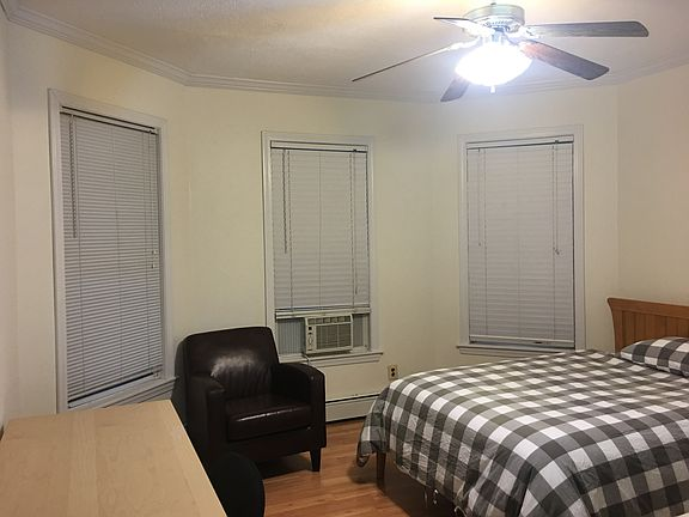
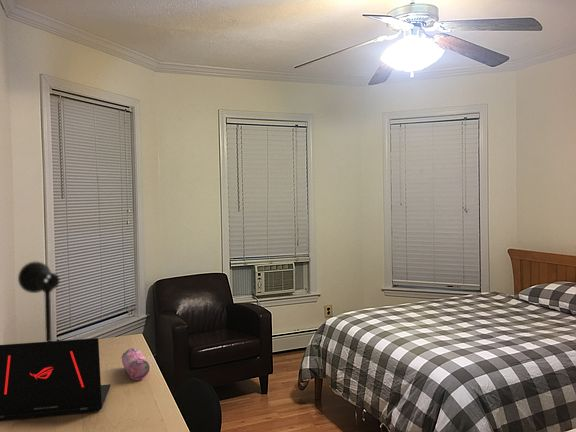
+ desk lamp (45, 310)
+ pencil case (135, 362)
+ laptop (49, 369)
